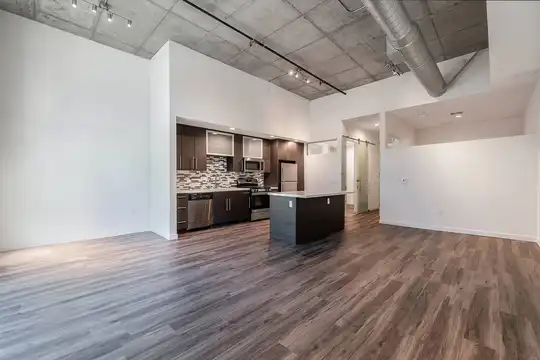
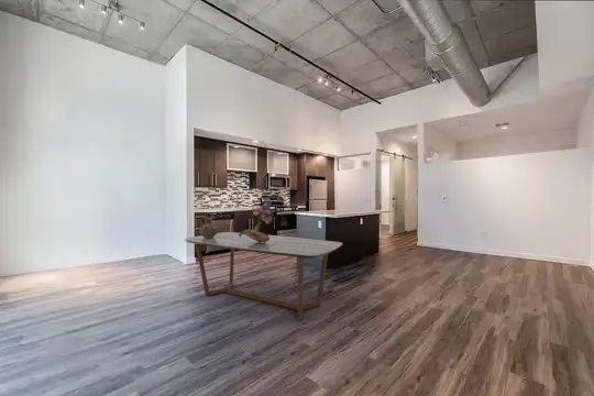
+ dining table (260, 252)
+ bouquet (257, 222)
+ ceramic jug (208, 227)
